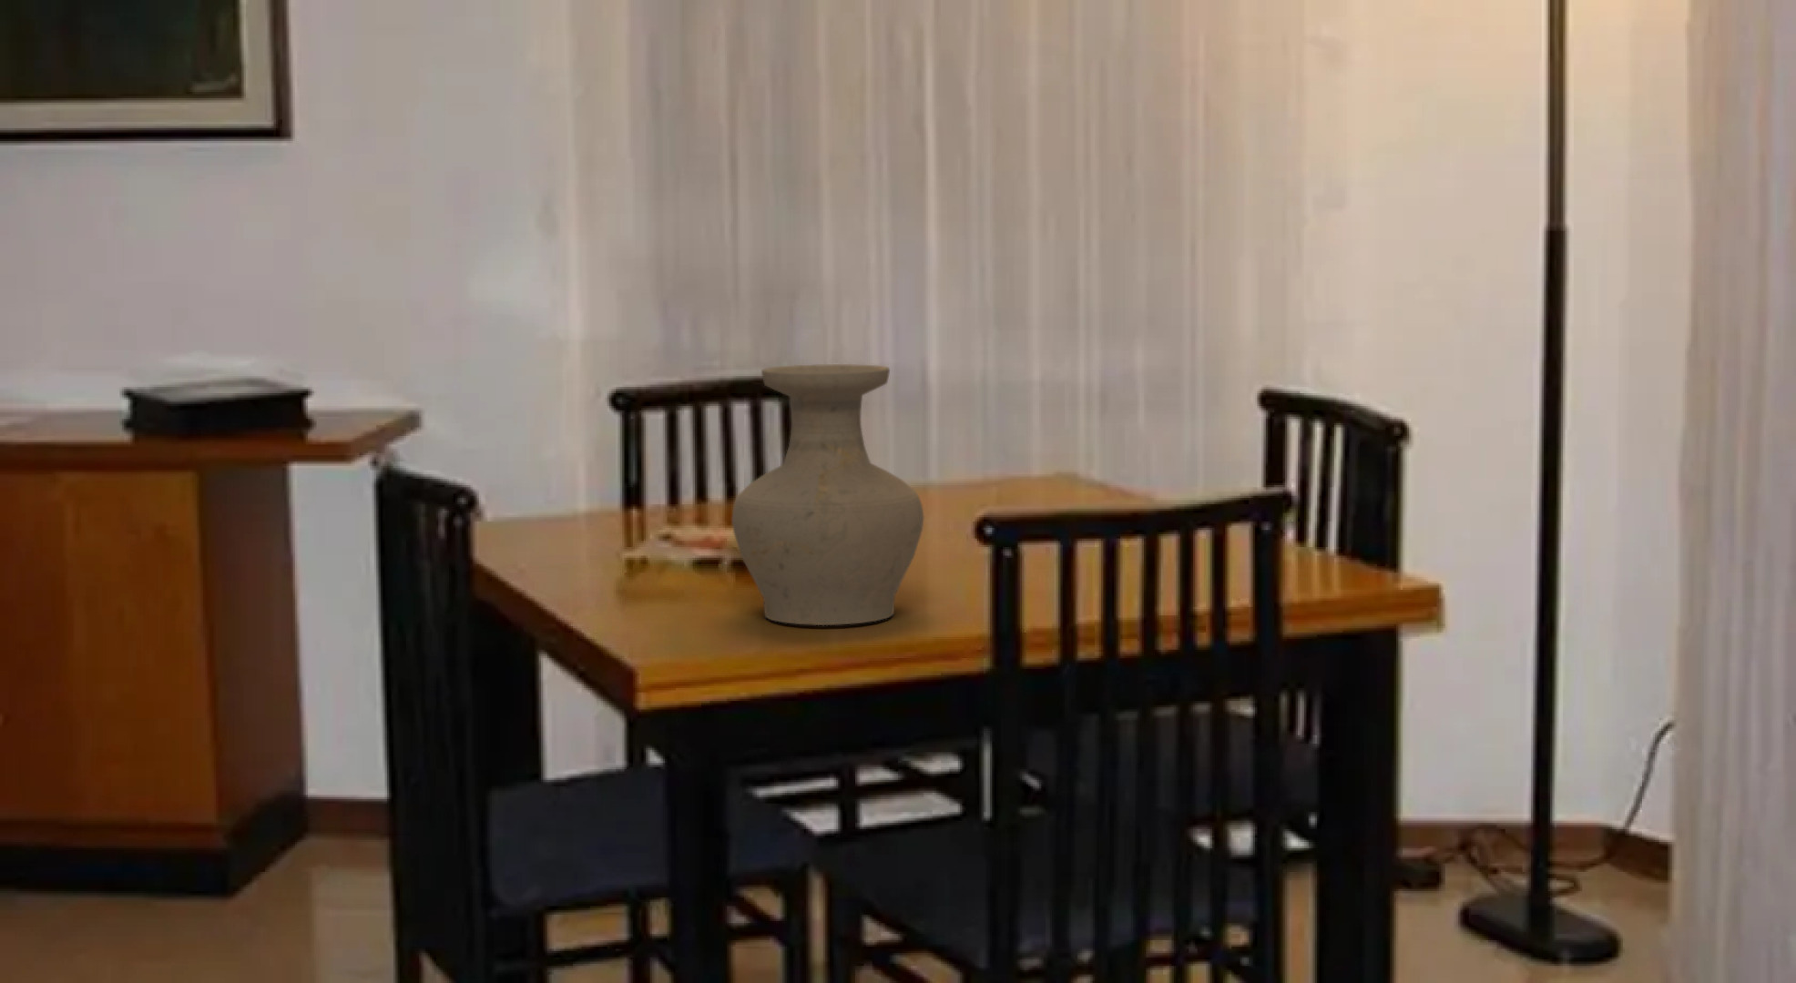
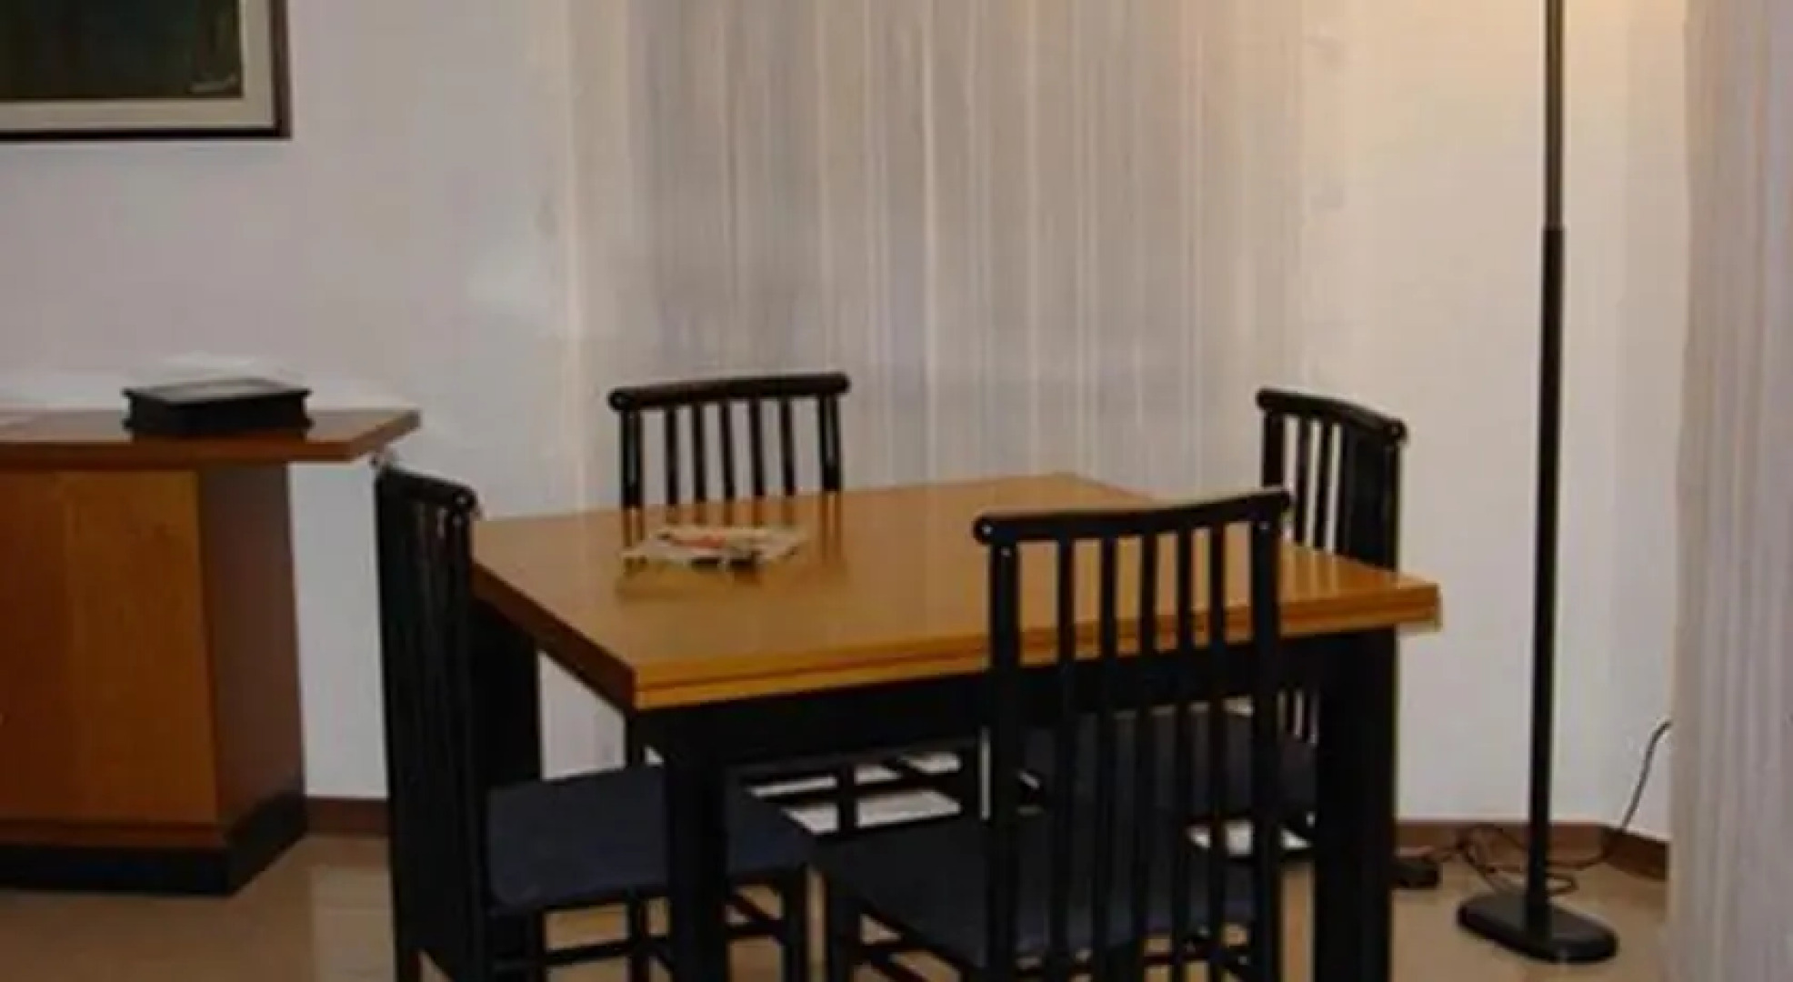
- vase (827, 492)
